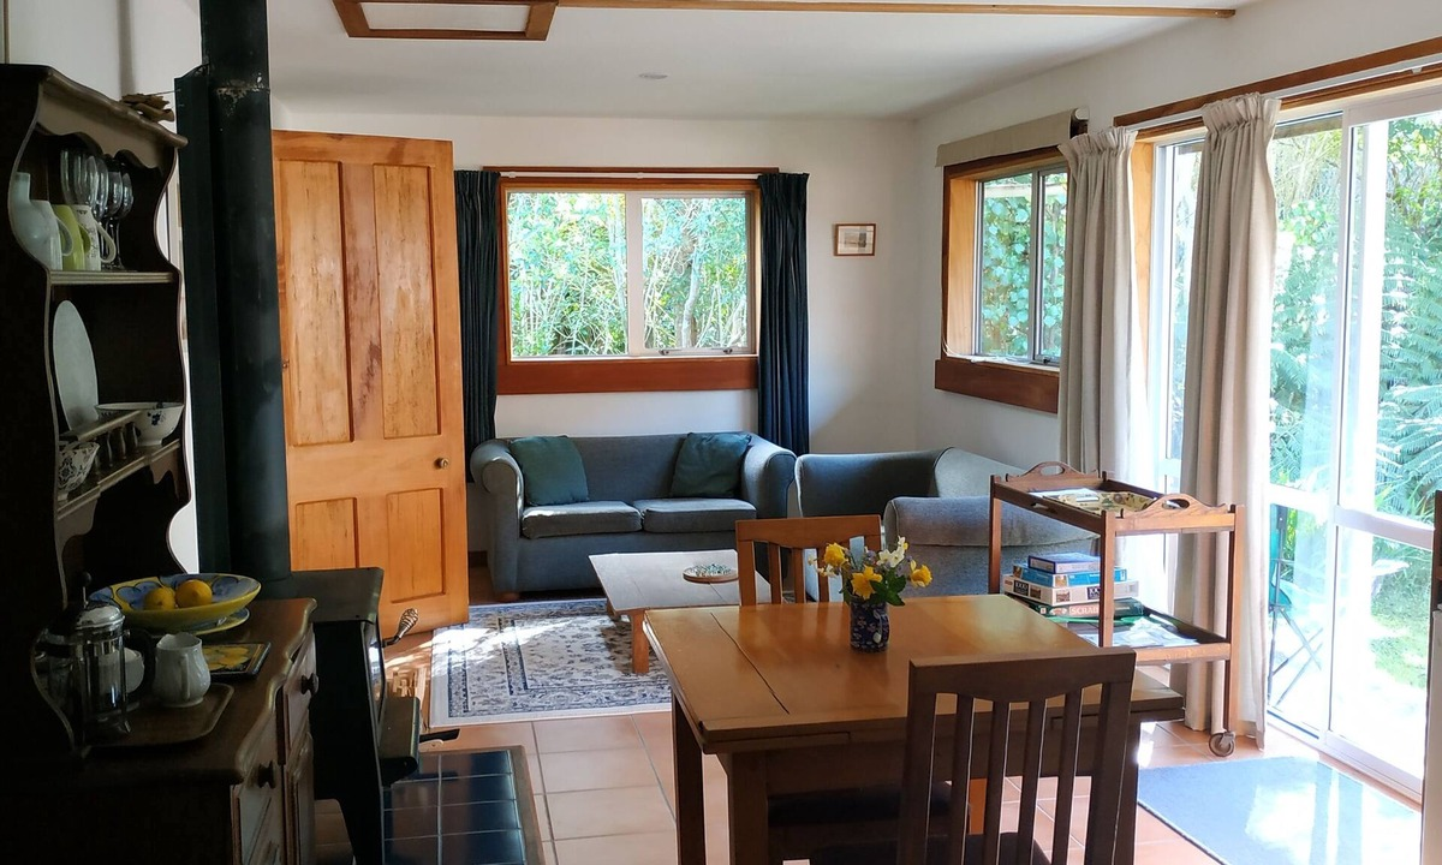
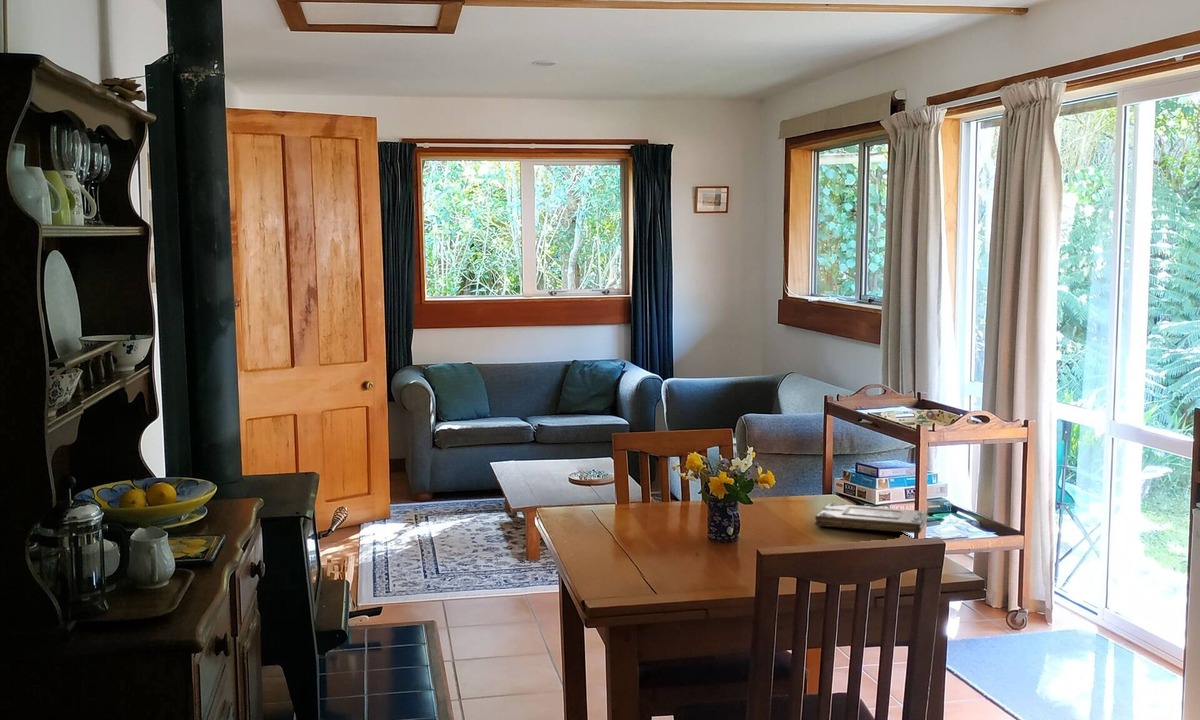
+ book (872, 517)
